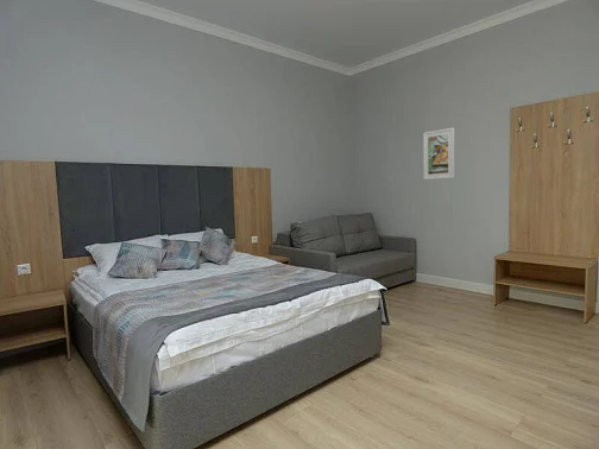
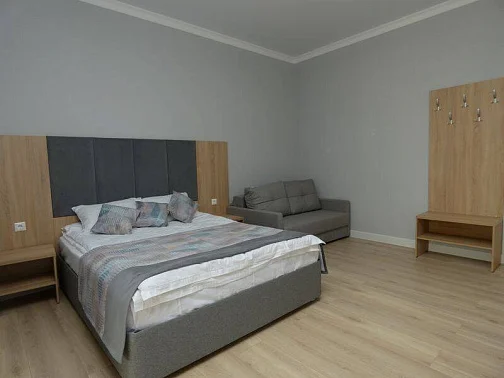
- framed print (437, 154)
